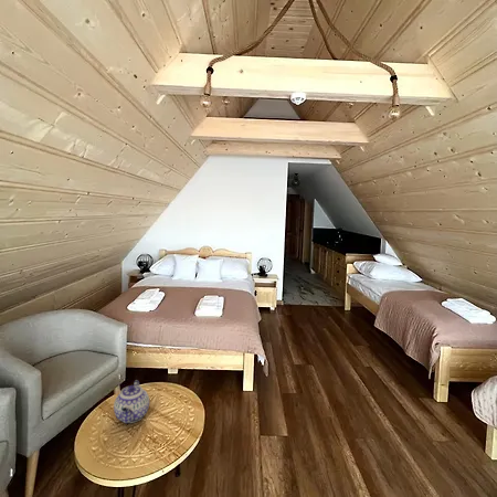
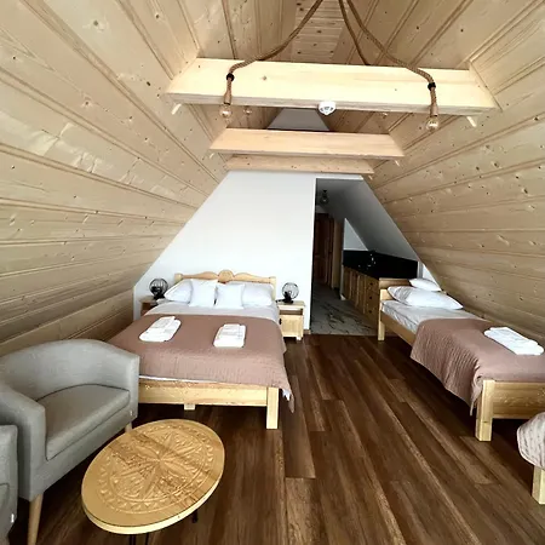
- teapot (131, 401)
